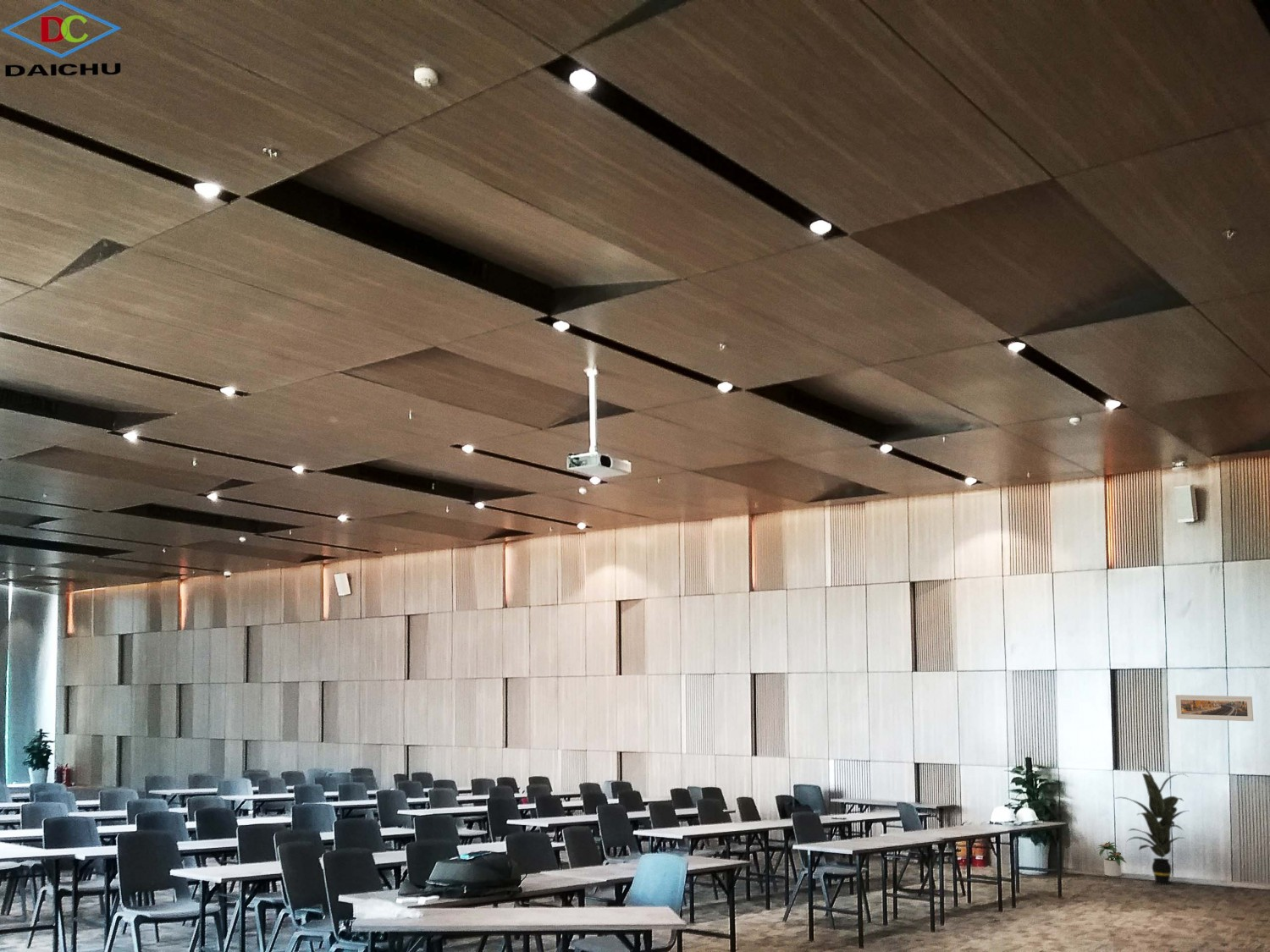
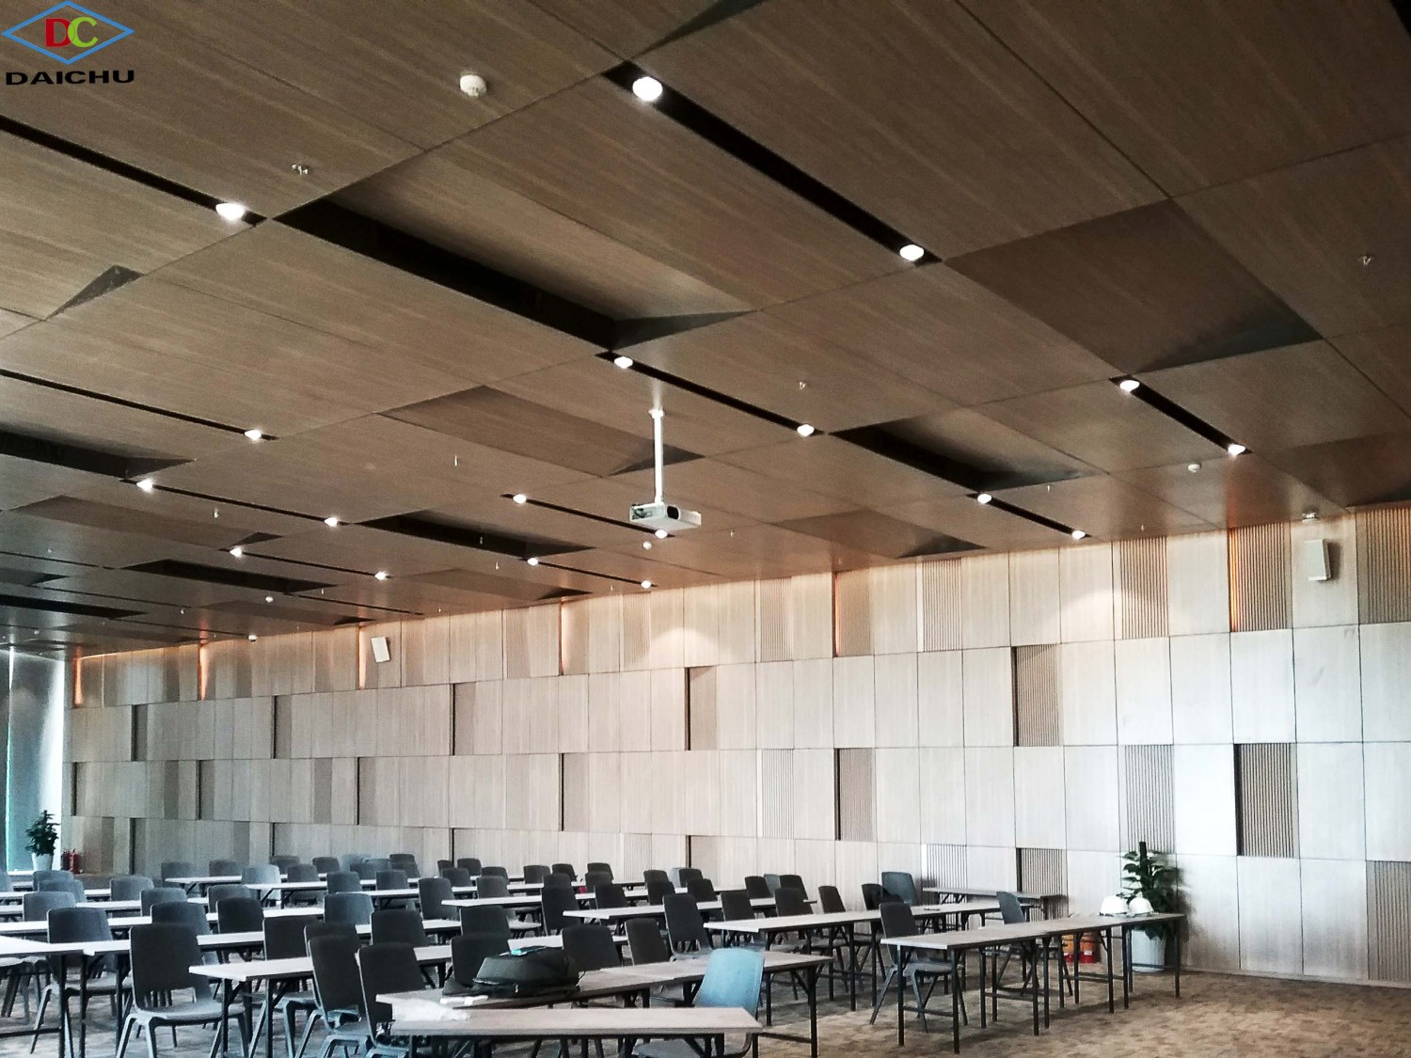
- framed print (1213, 707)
- potted plant (1108, 858)
- indoor plant (1156, 823)
